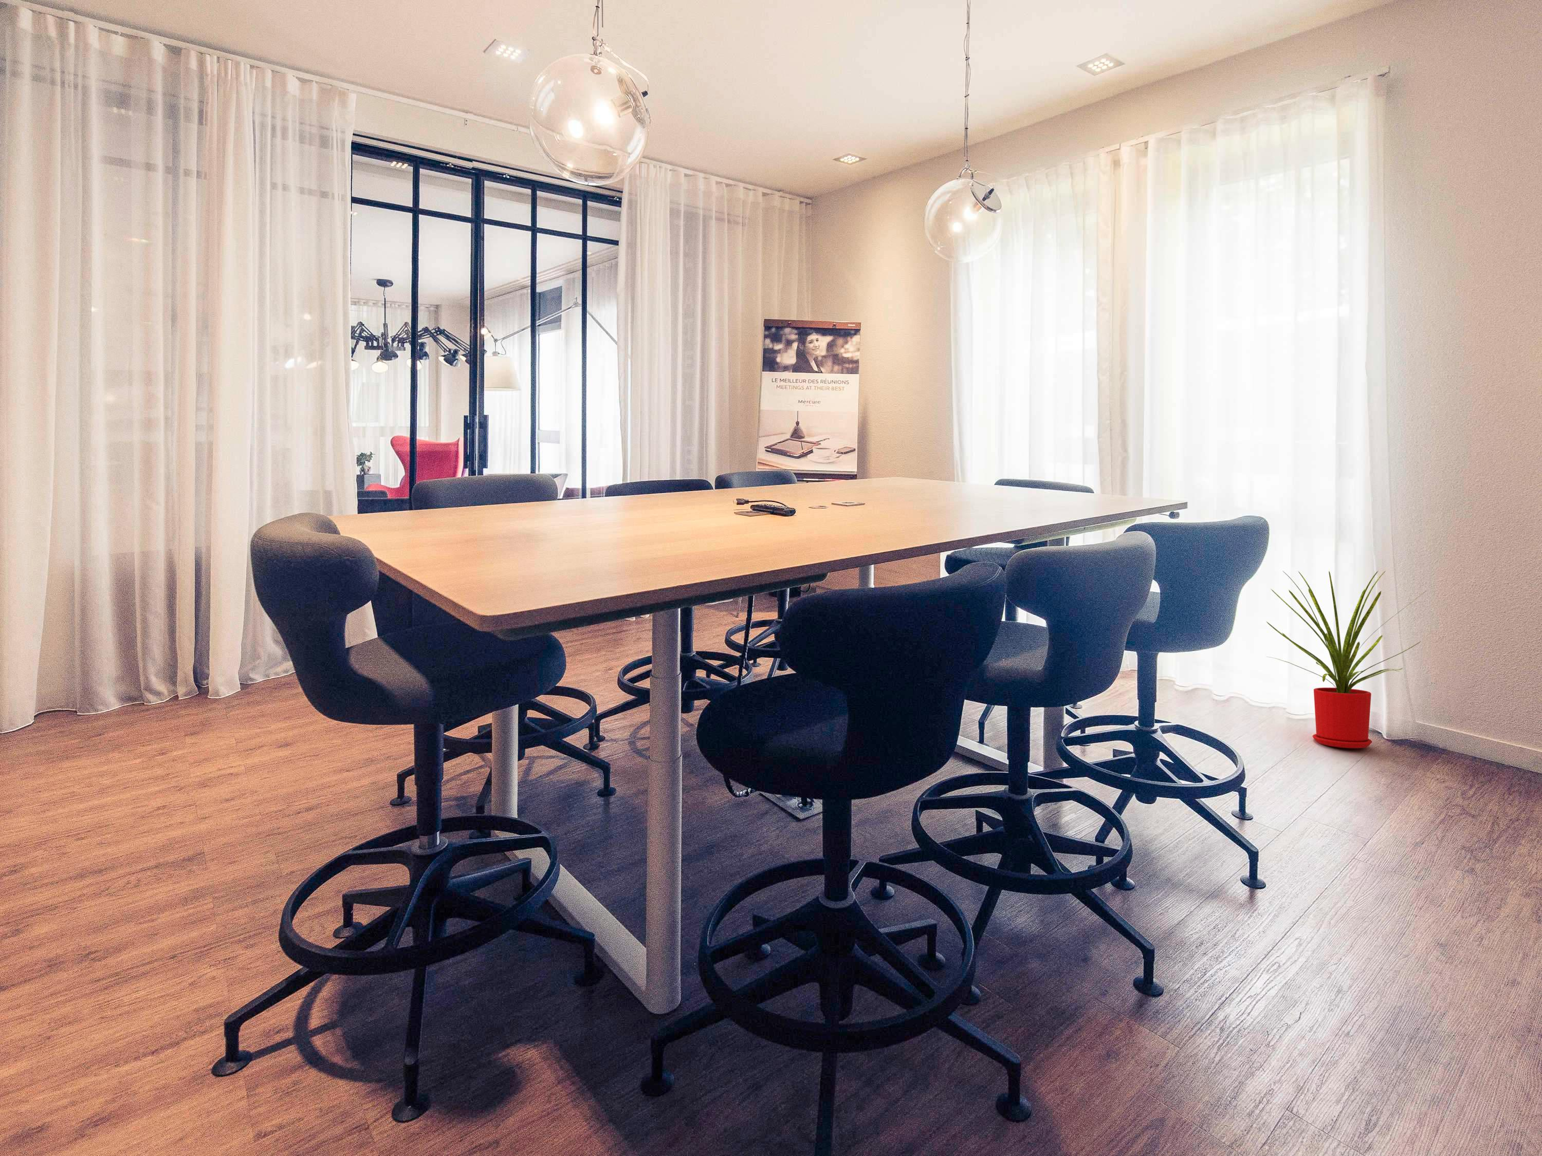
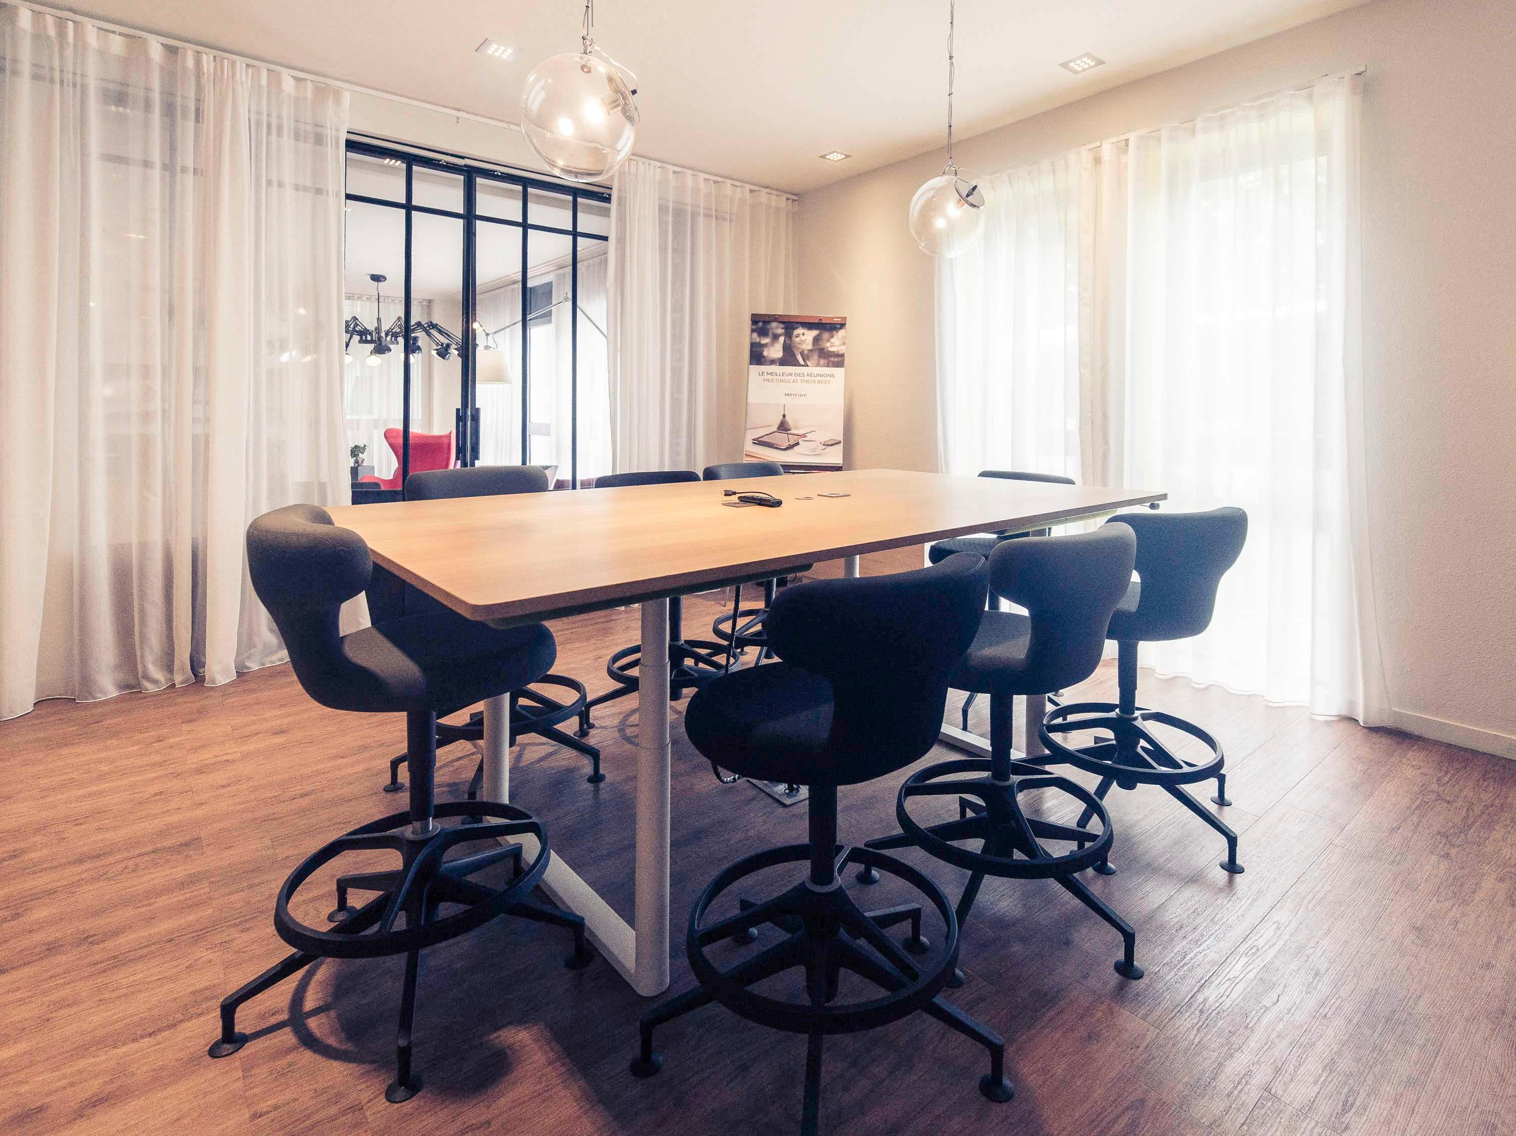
- house plant (1343, 657)
